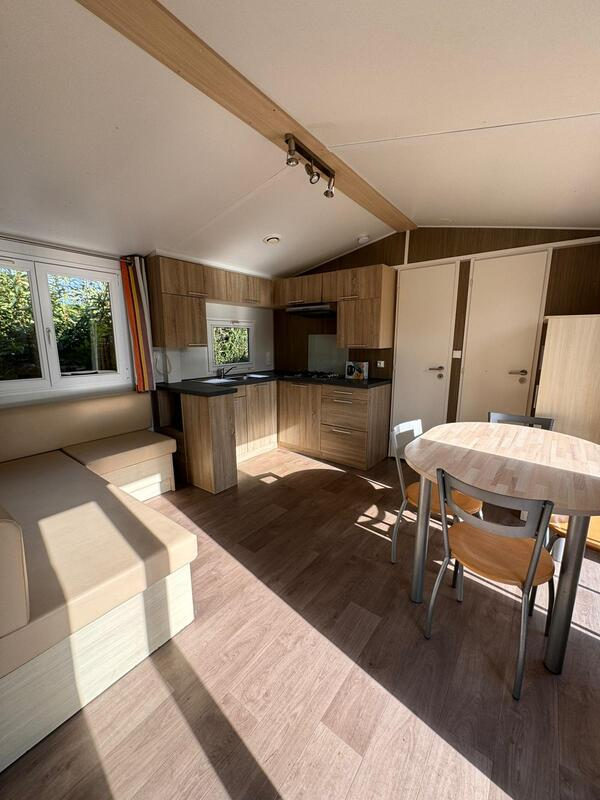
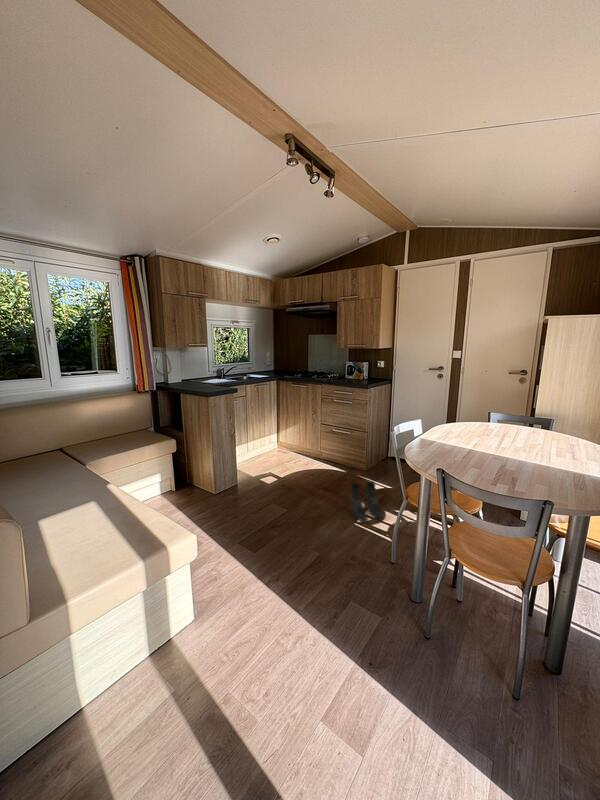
+ boots (366, 499)
